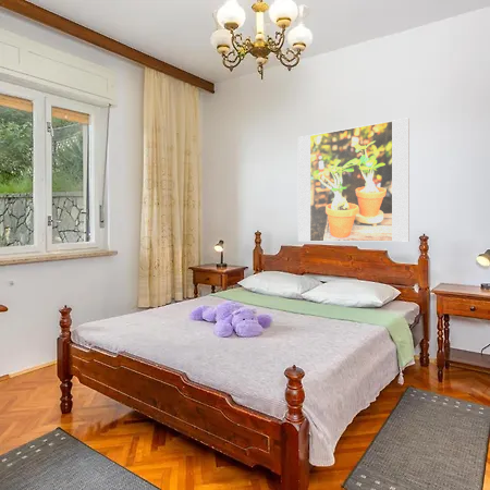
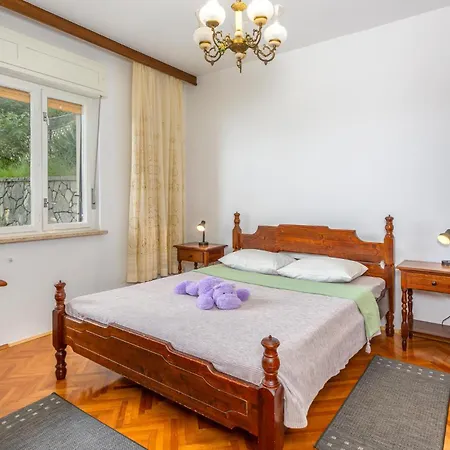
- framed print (348, 185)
